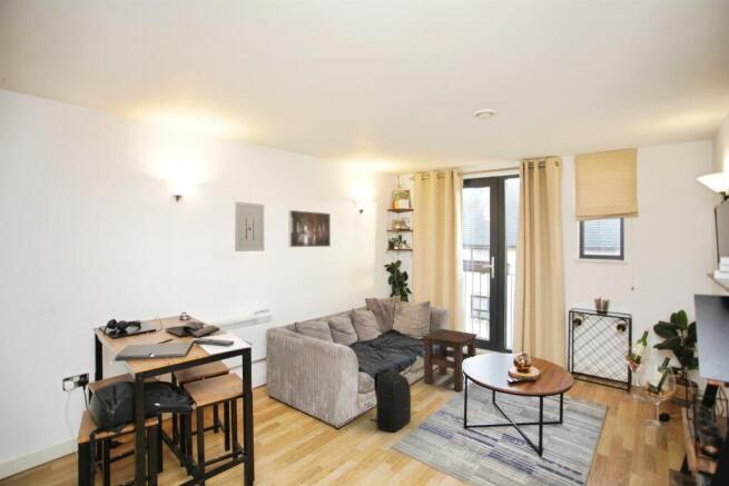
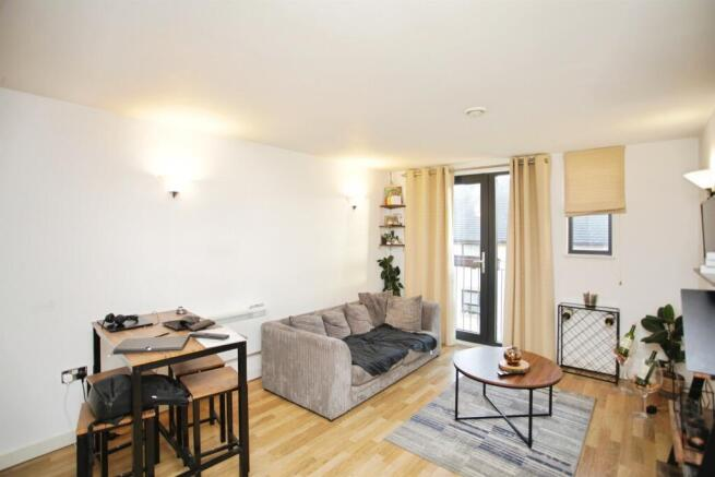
- wall art (249, 227)
- side table (451, 357)
- backpack (388, 395)
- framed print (311, 229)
